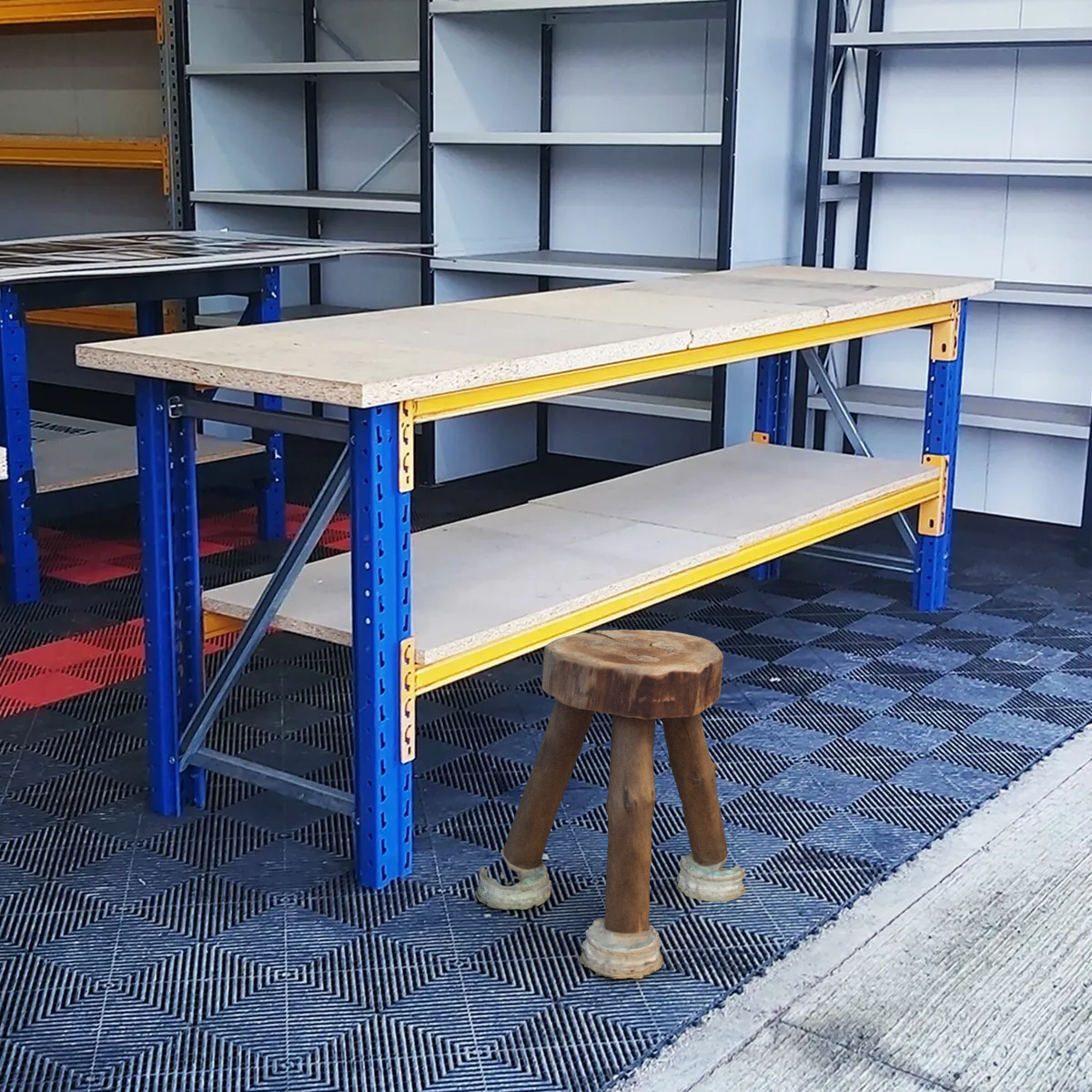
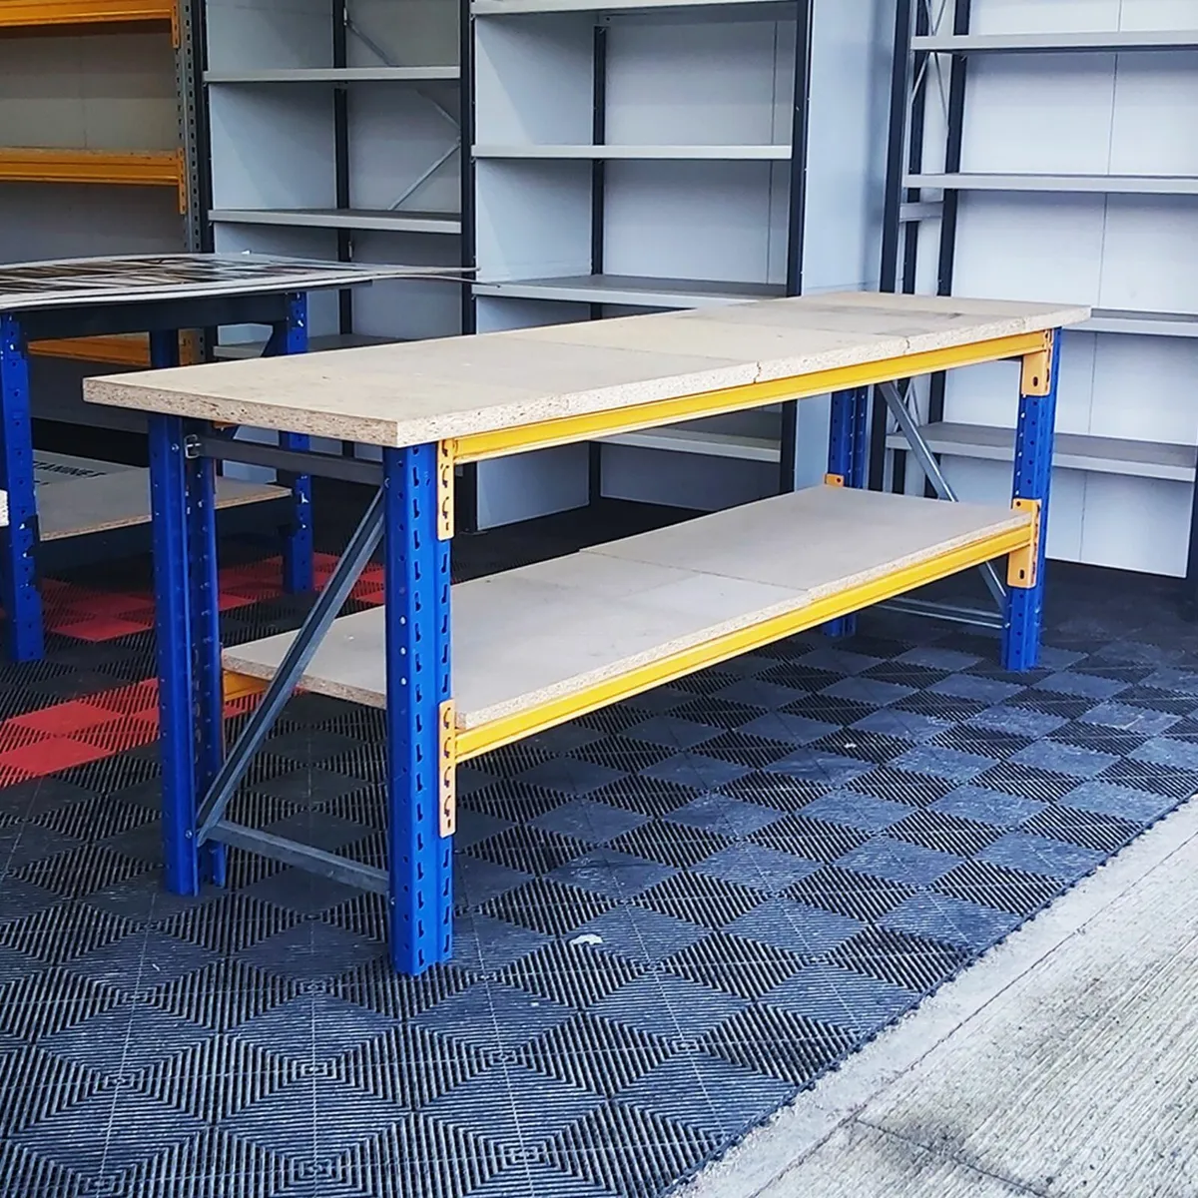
- stool (630, 774)
